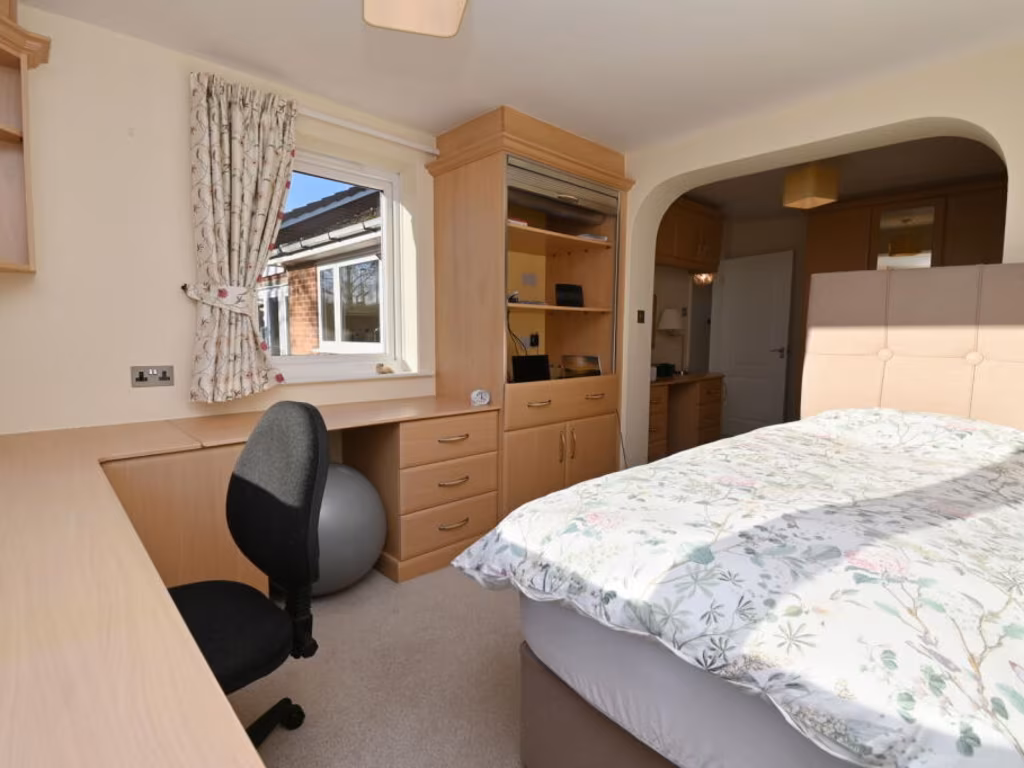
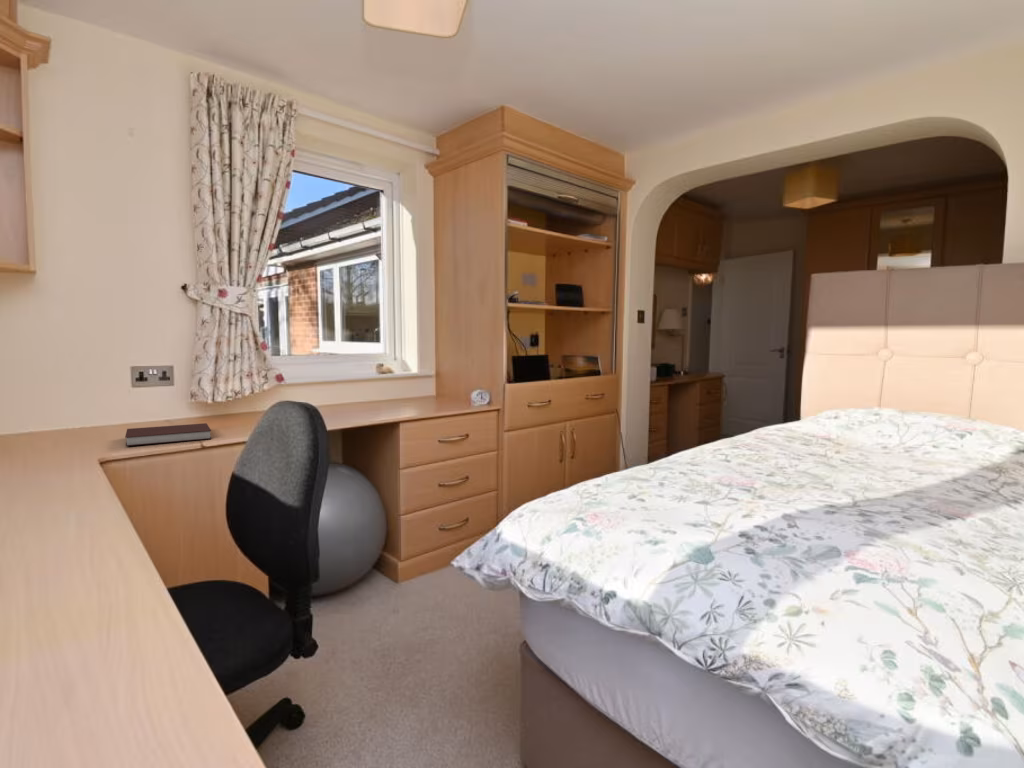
+ notebook (169, 433)
